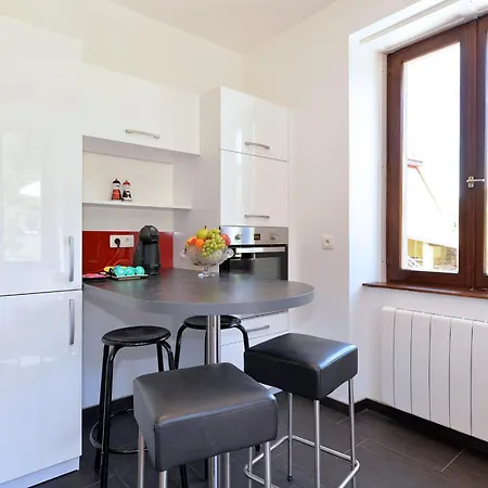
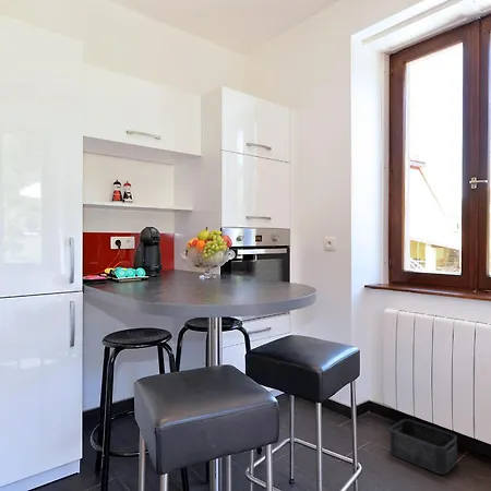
+ storage bin (422, 444)
